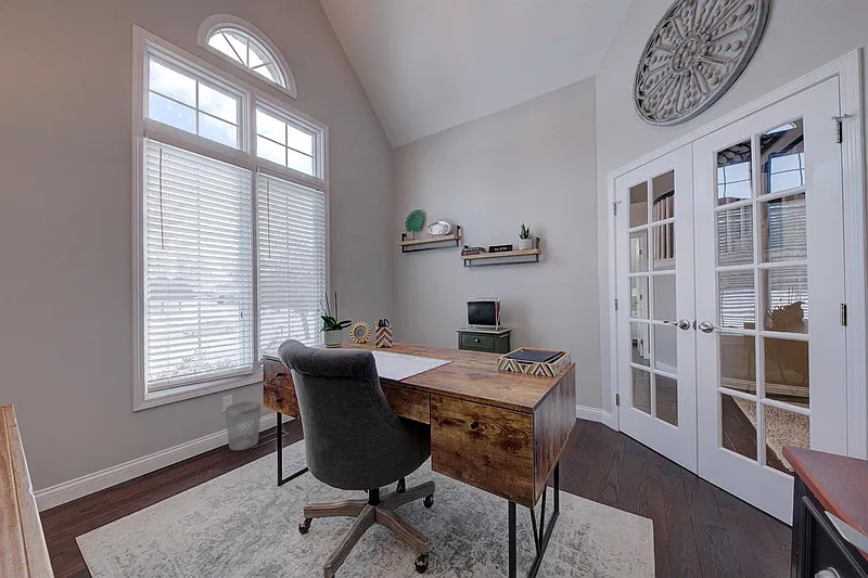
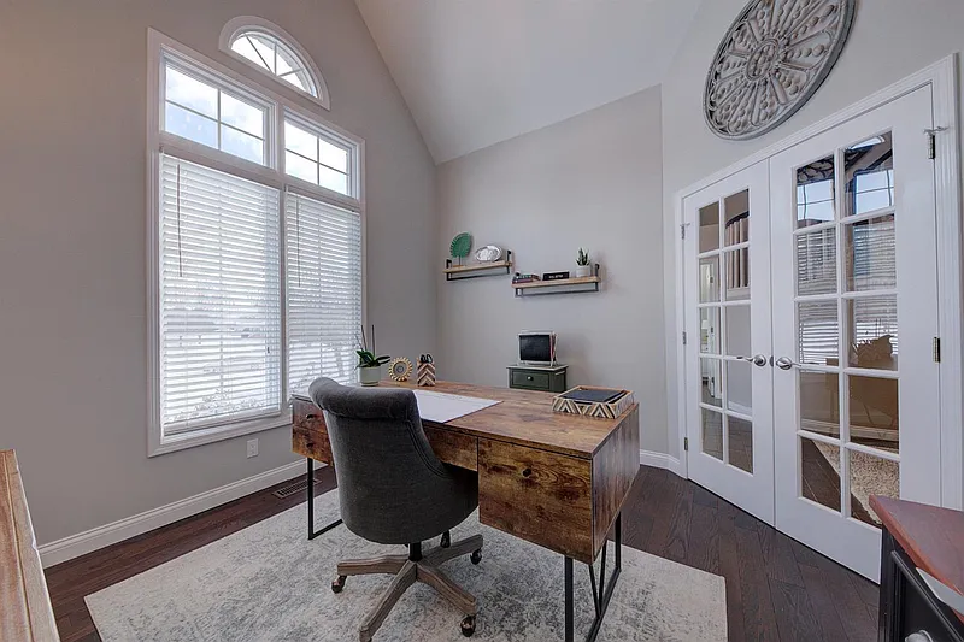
- wastebasket (243, 425)
